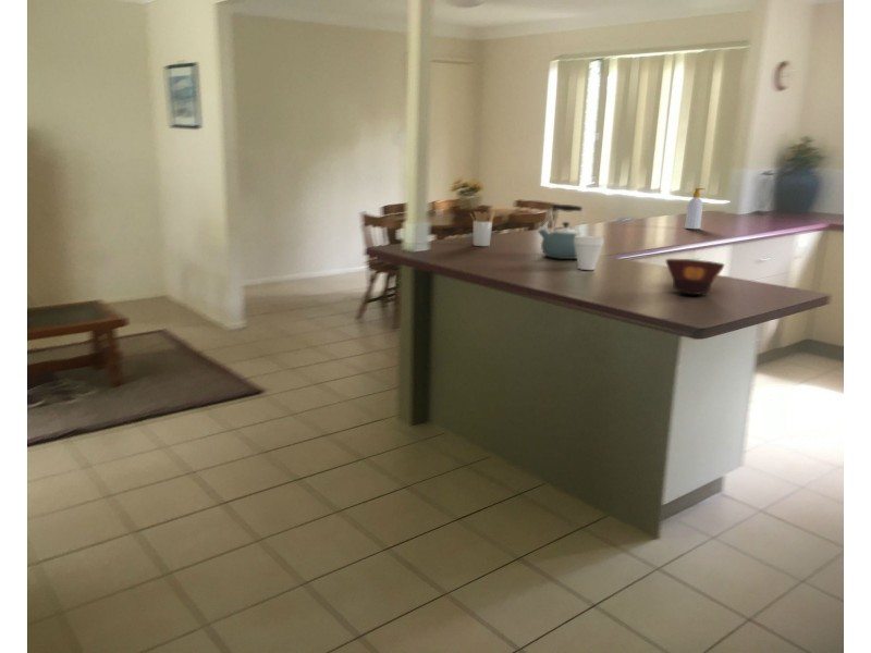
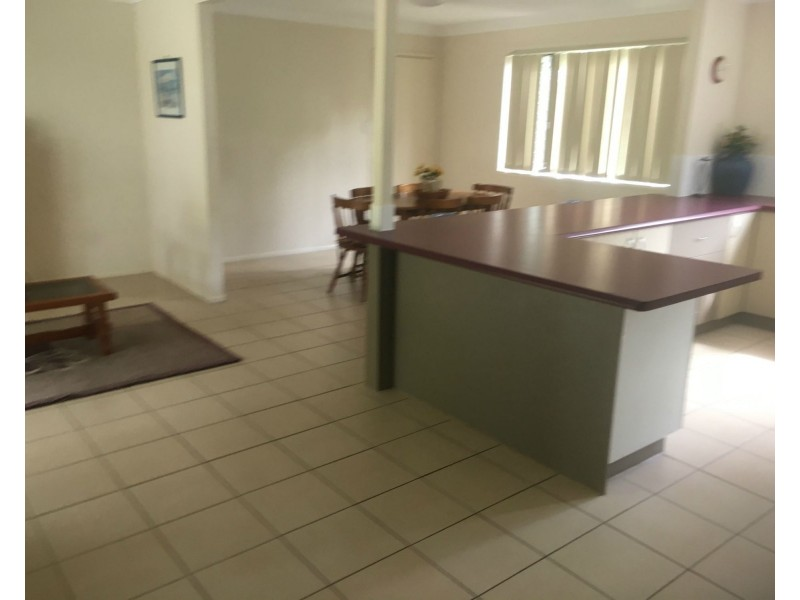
- kettle (561, 231)
- cup (587, 252)
- soap bottle (695, 208)
- bowl (692, 278)
- utensil holder (481, 227)
